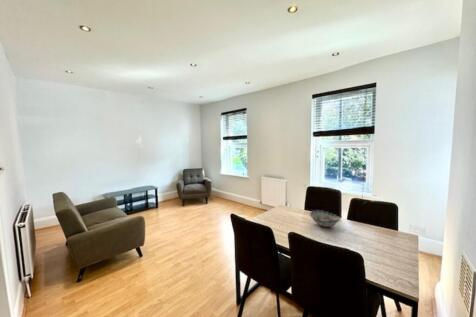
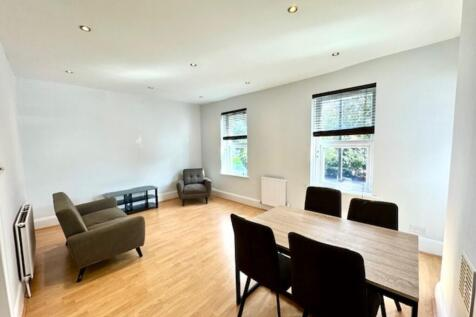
- decorative bowl (324, 219)
